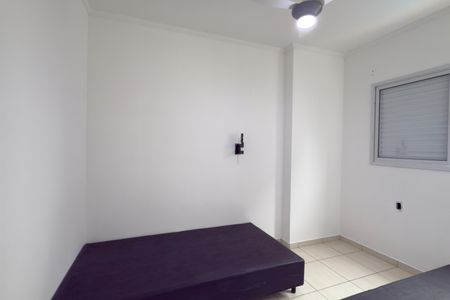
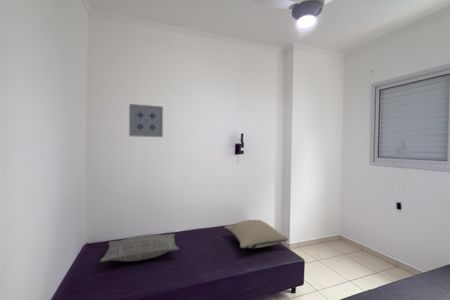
+ pillow (142, 246)
+ pillow (253, 232)
+ wall art (146, 121)
